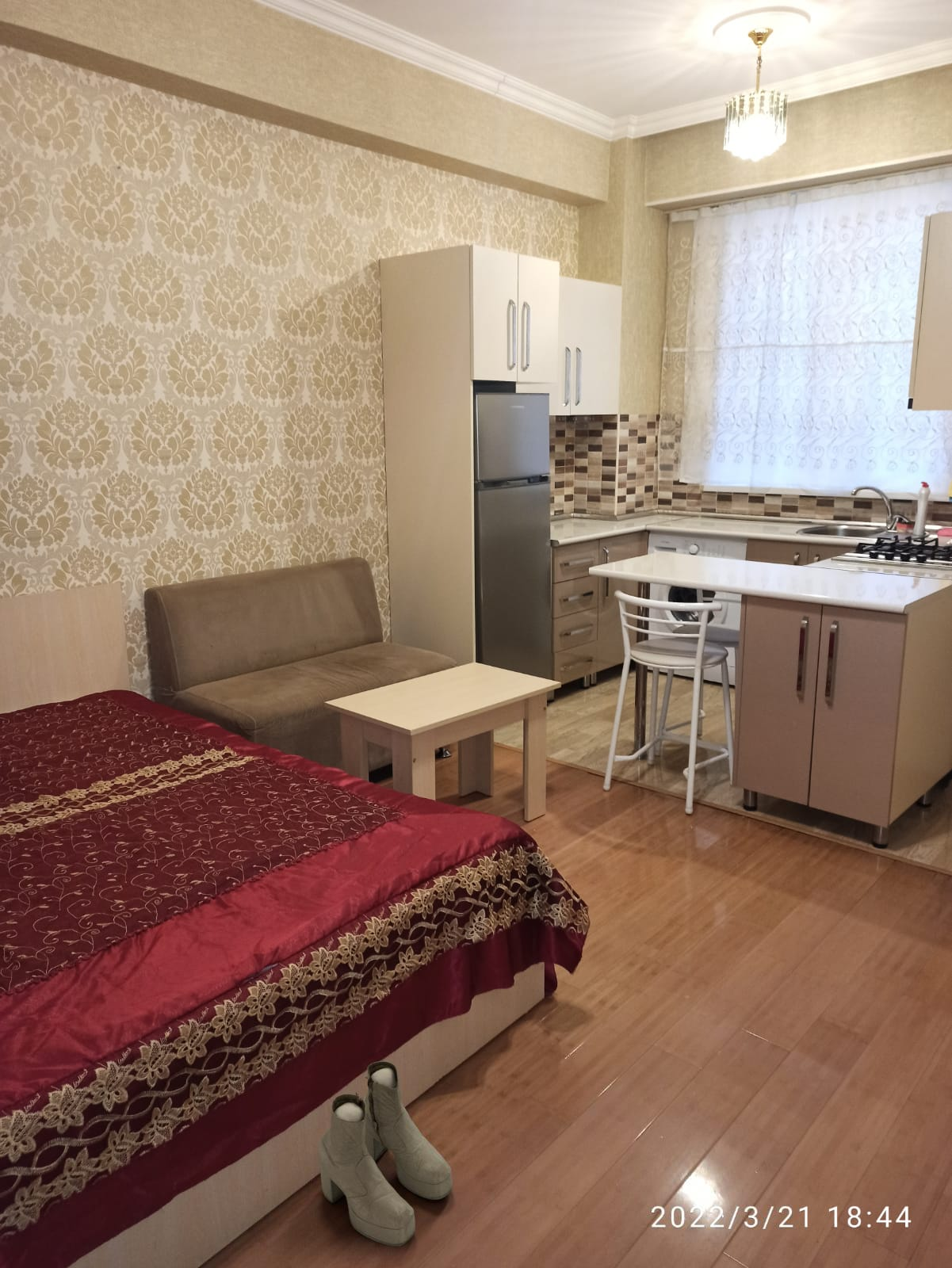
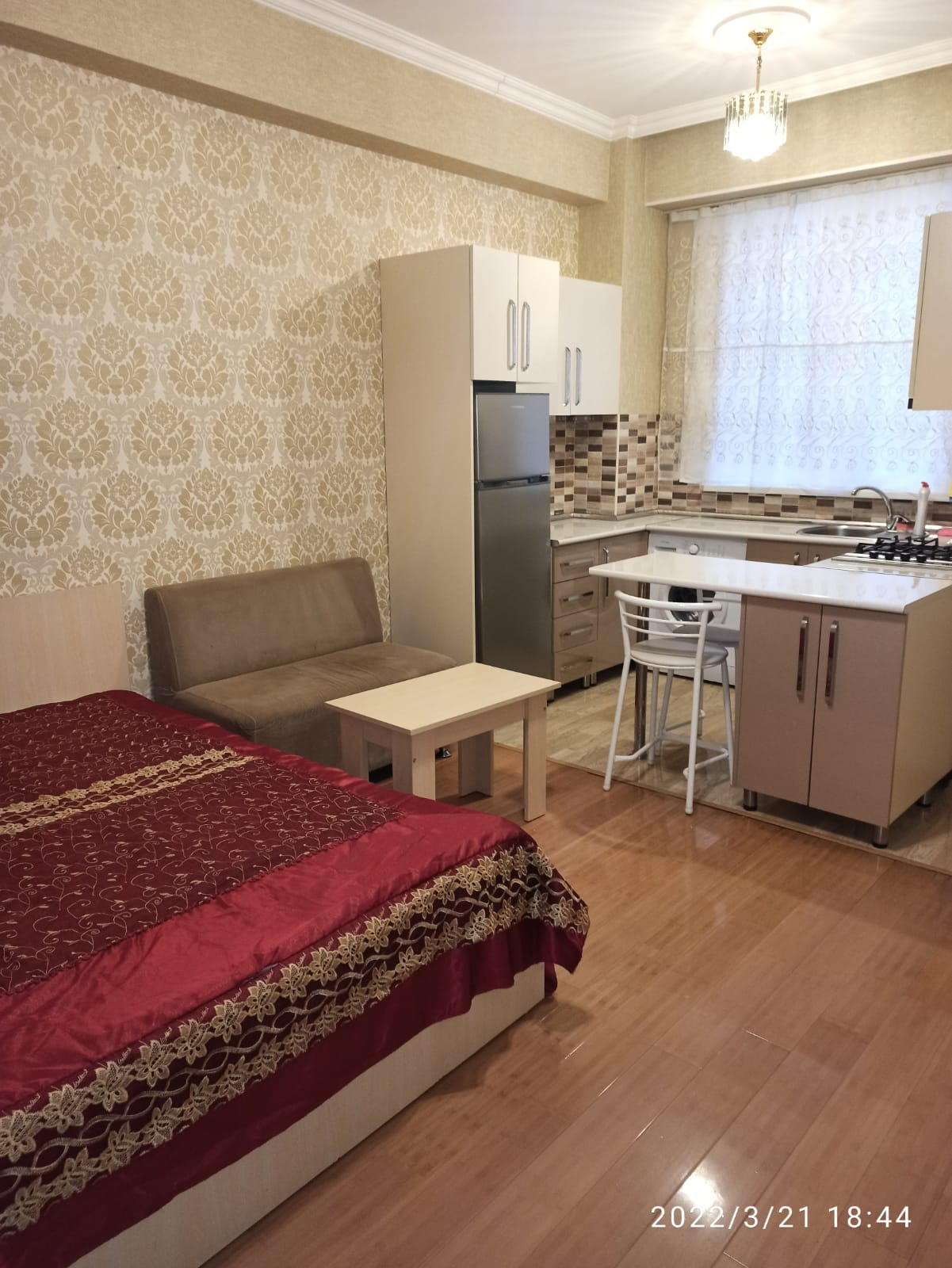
- boots (384, 1144)
